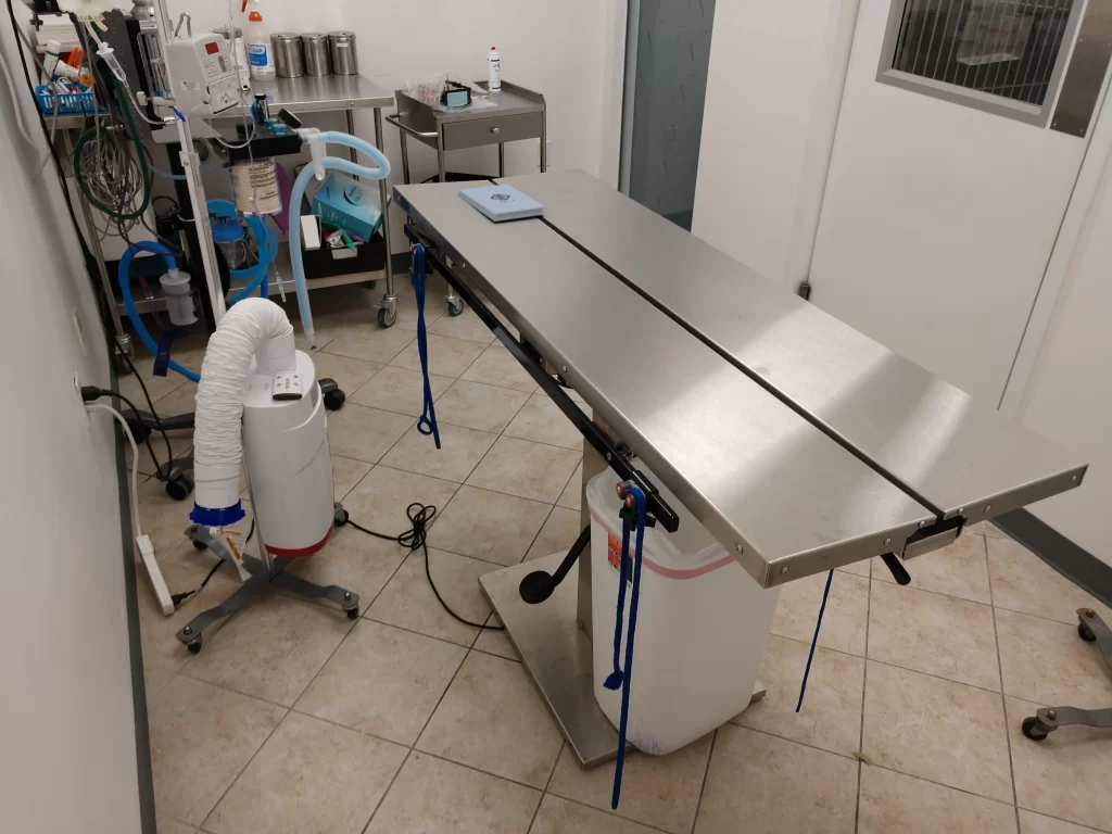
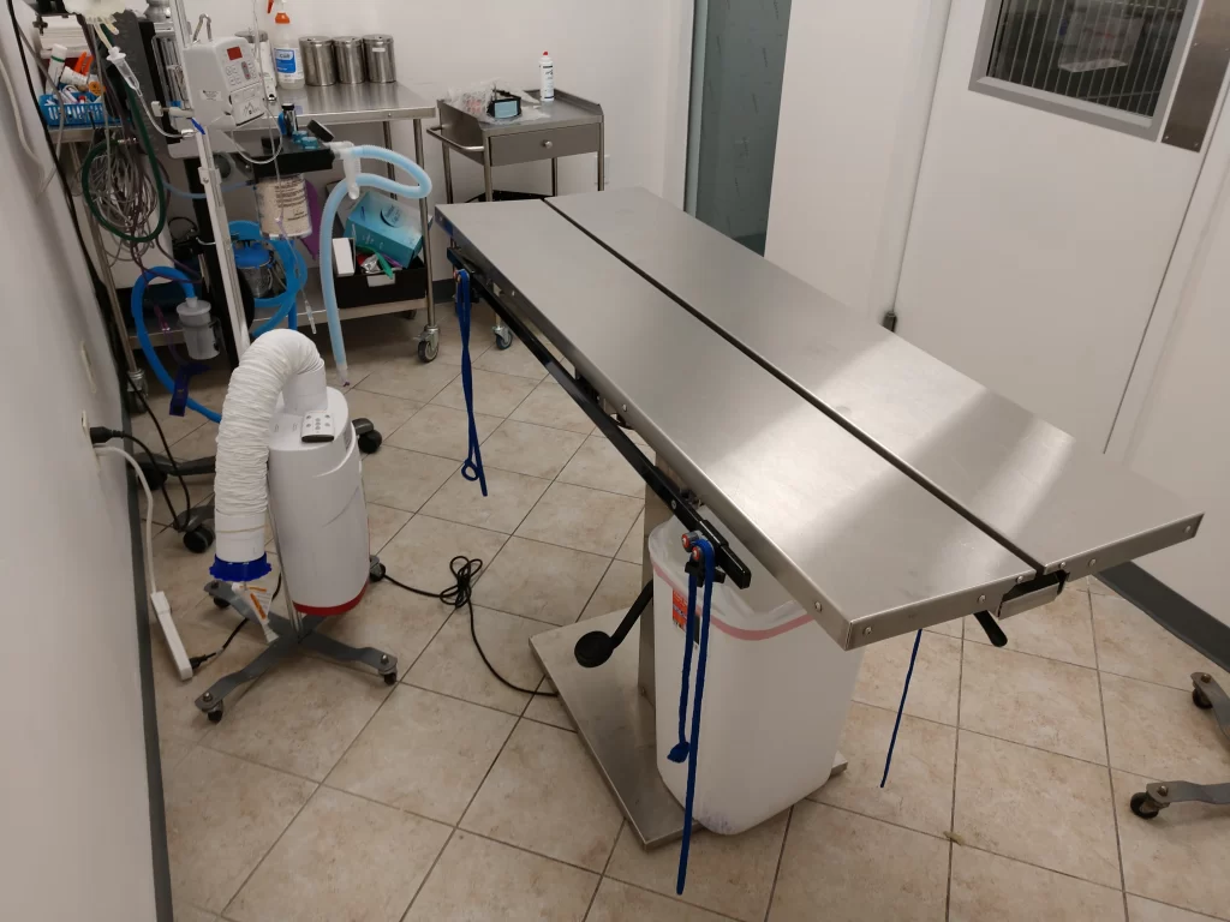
- notepad (501, 201)
